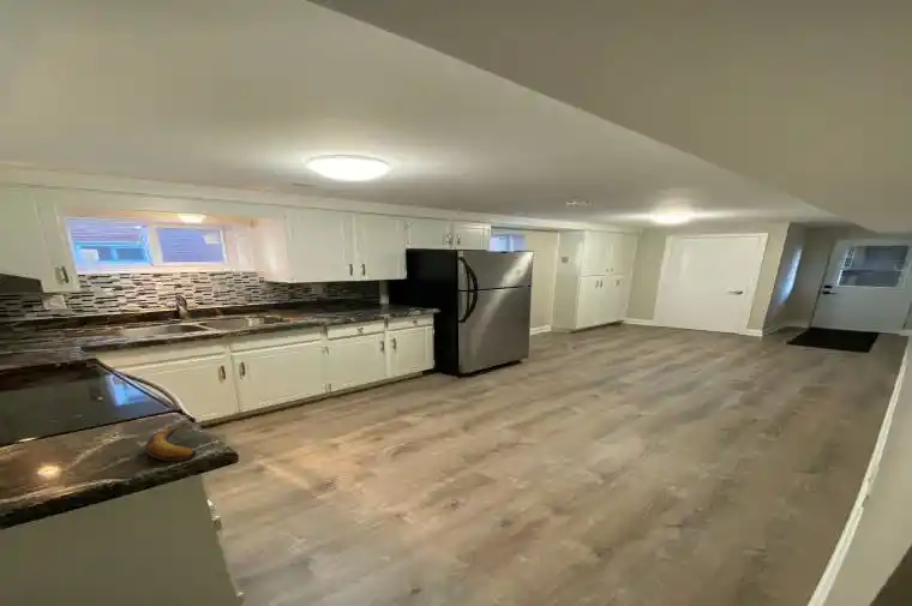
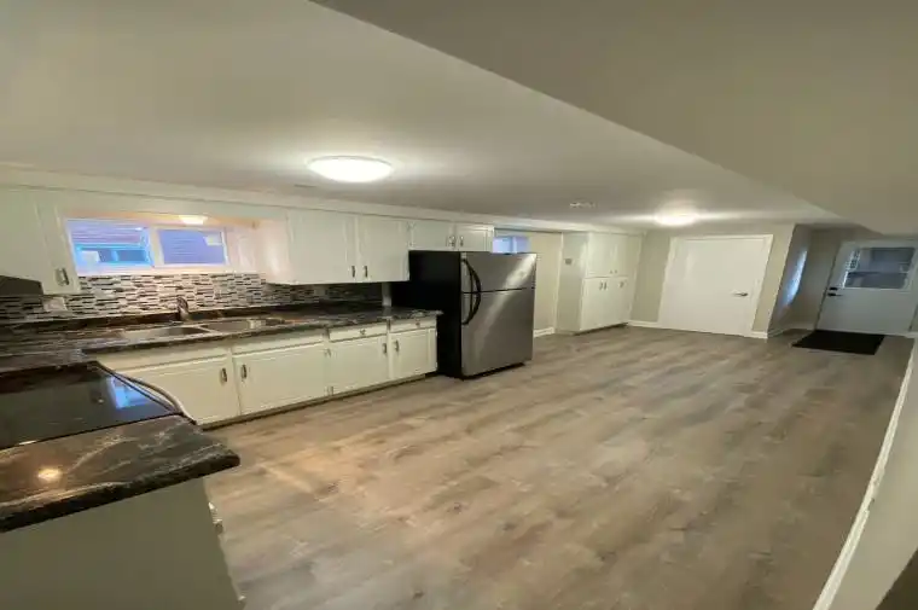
- banana (172, 444)
